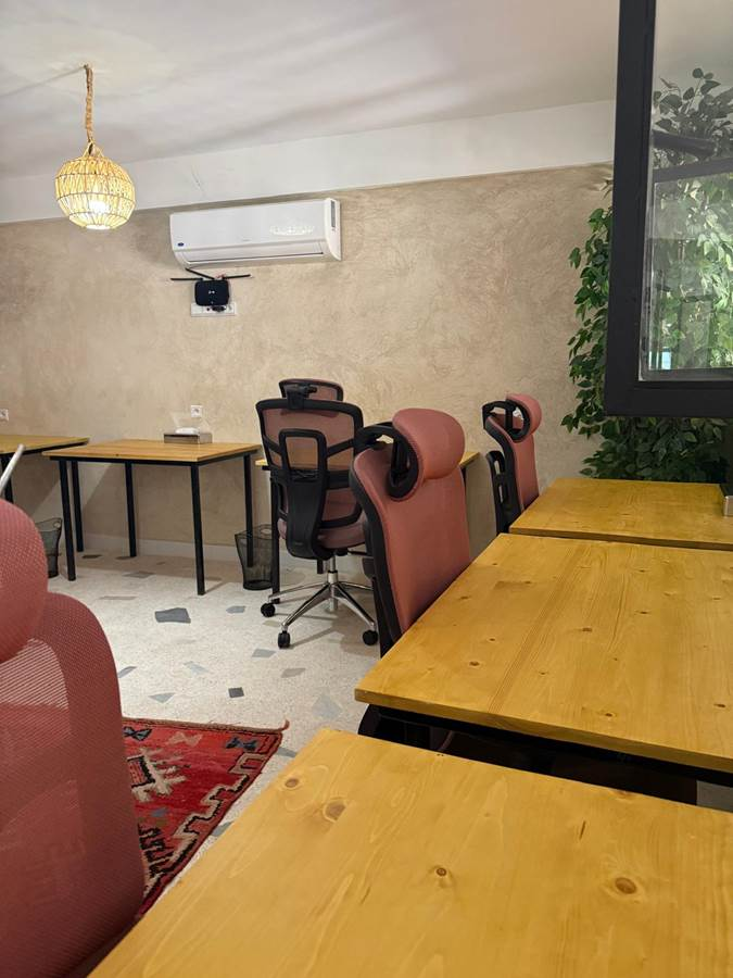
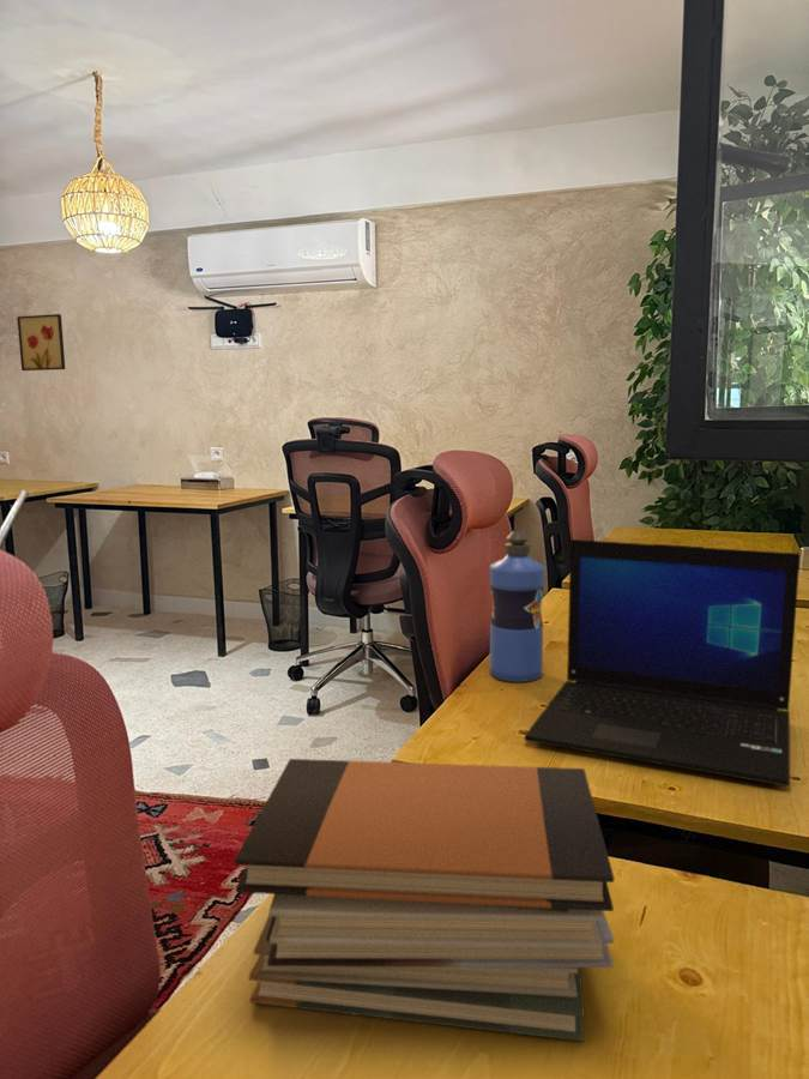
+ book stack (430, 884)
+ laptop (664, 646)
+ water bottle (517, 603)
+ wall art (42, 343)
